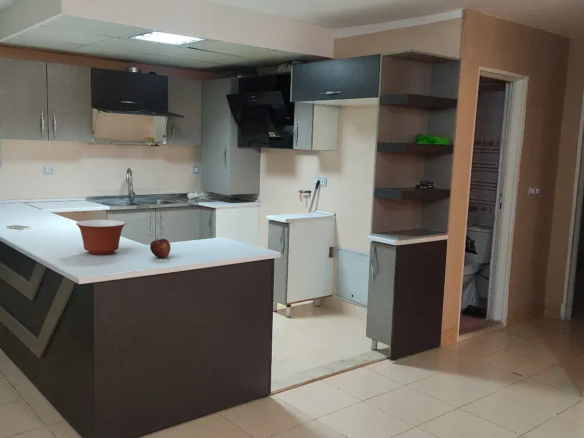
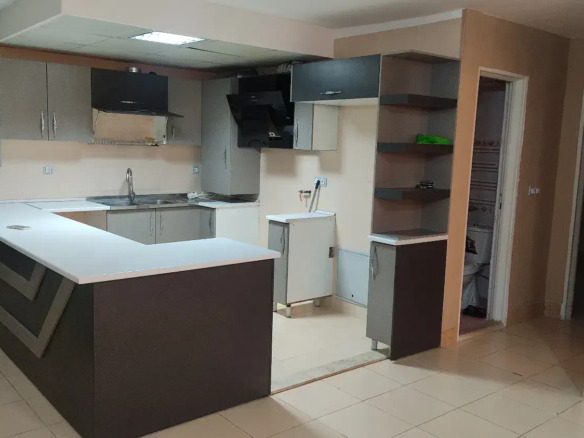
- fruit (160, 247)
- mixing bowl (101, 237)
